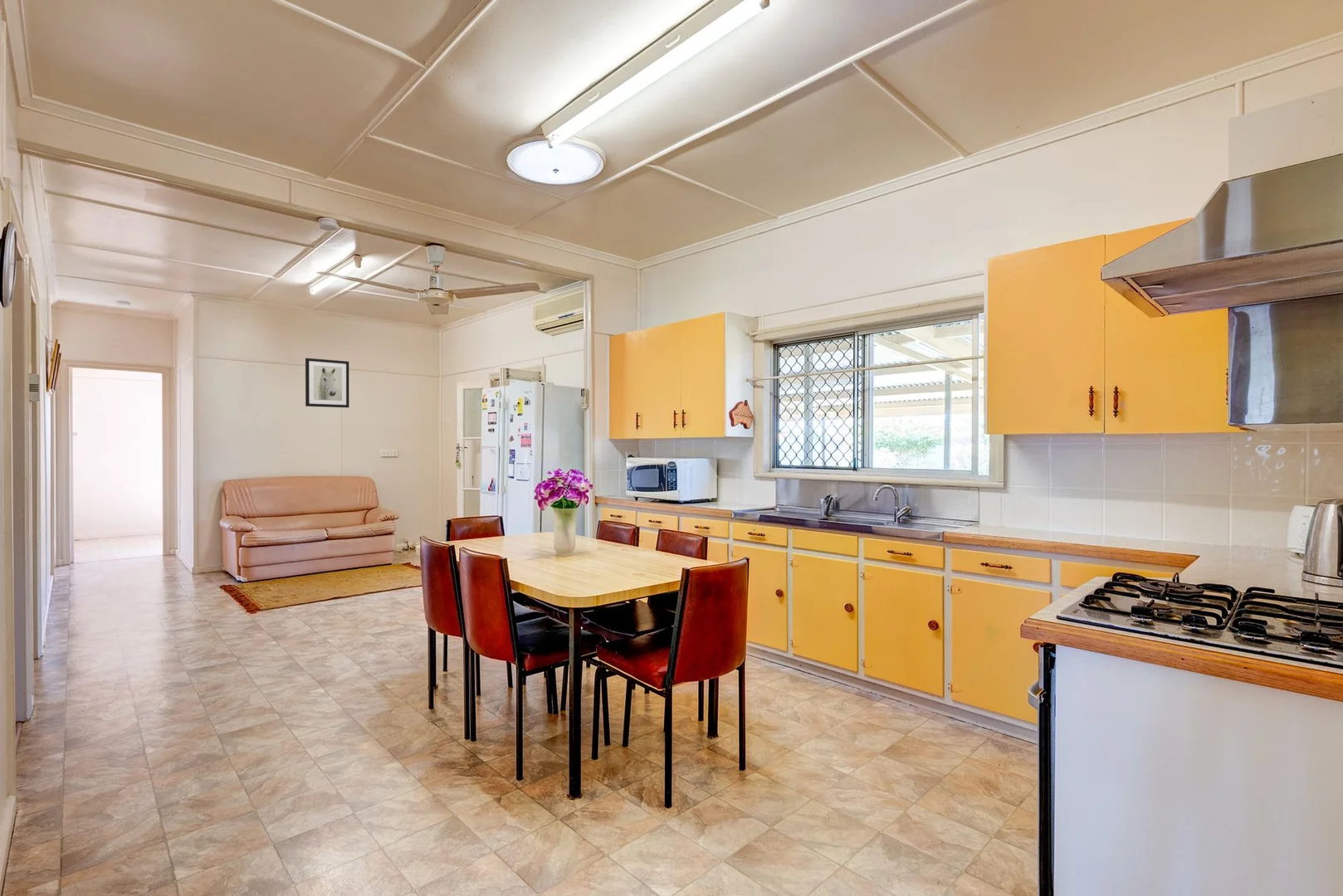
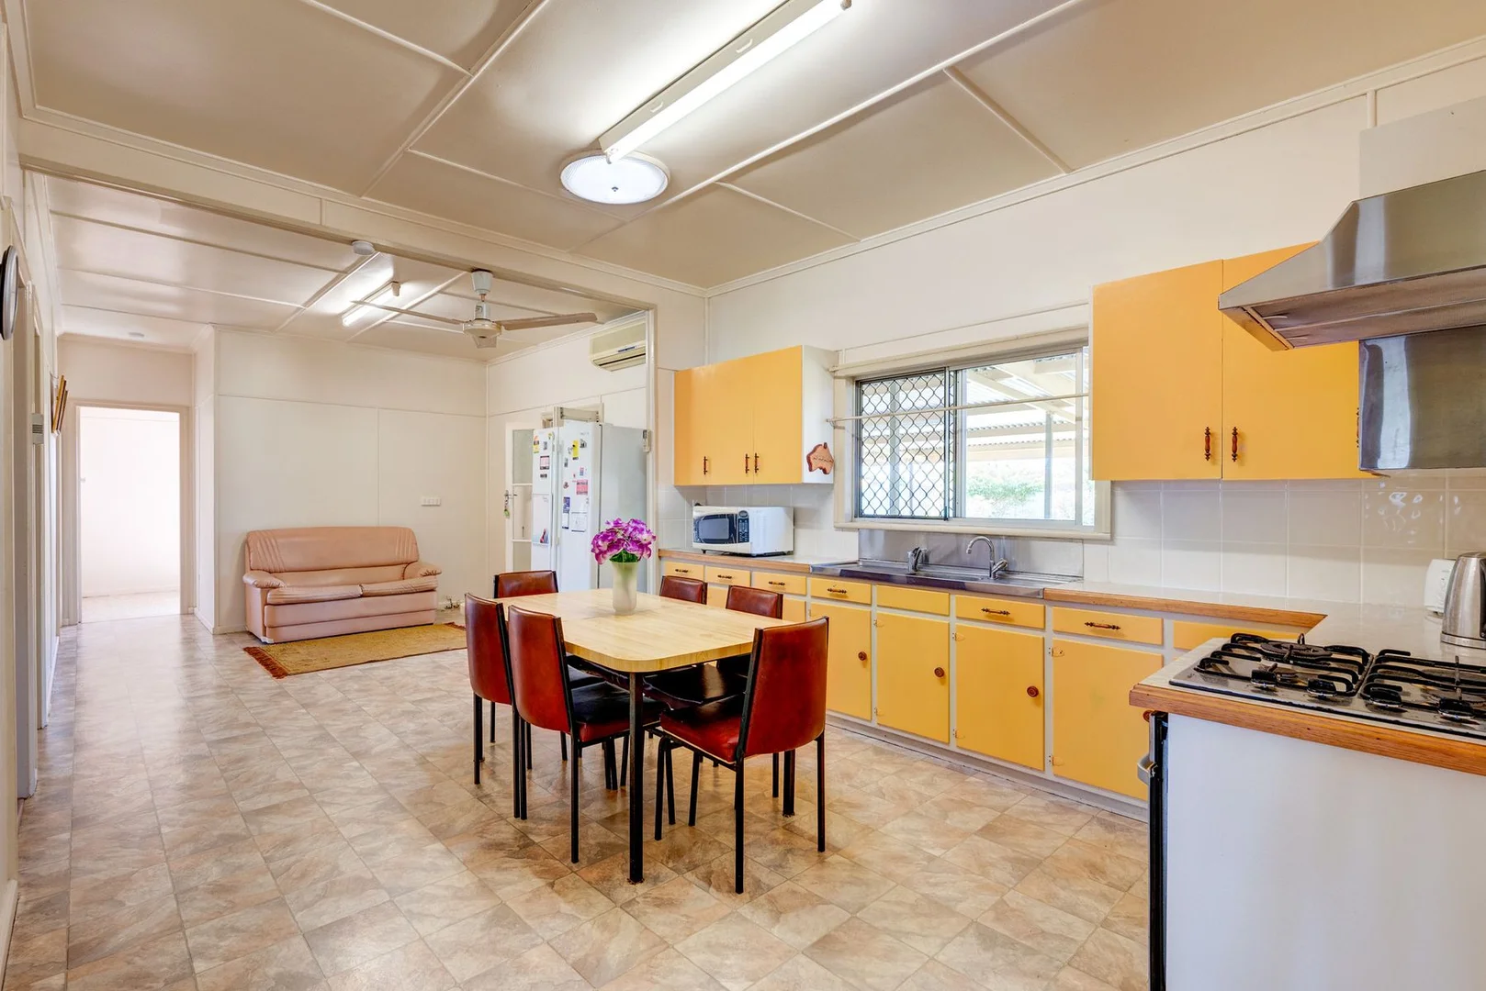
- wall art (327, 383)
